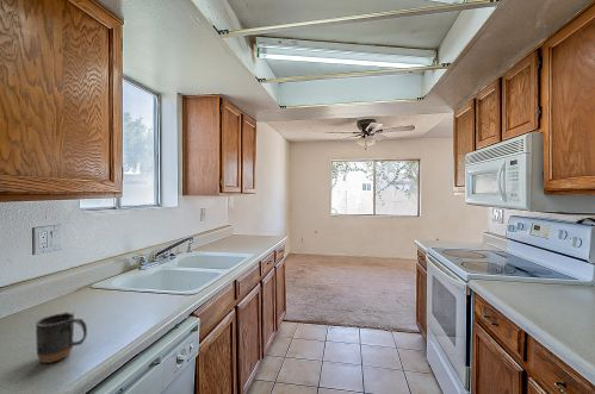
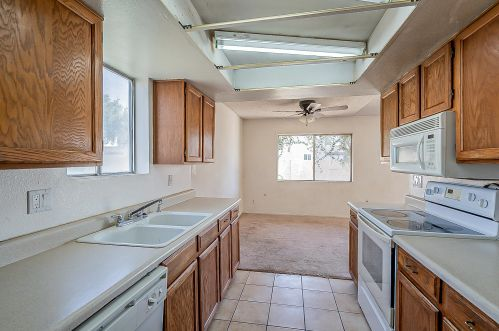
- mug (61, 336)
